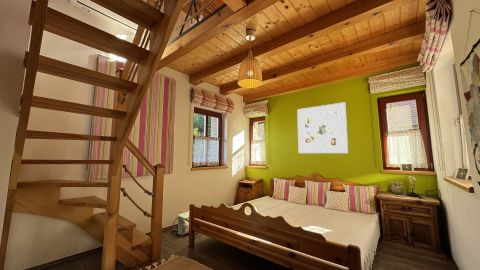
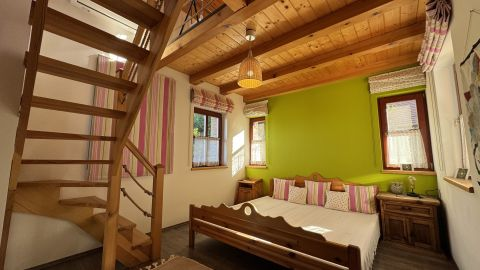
- backpack (182, 221)
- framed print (320, 129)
